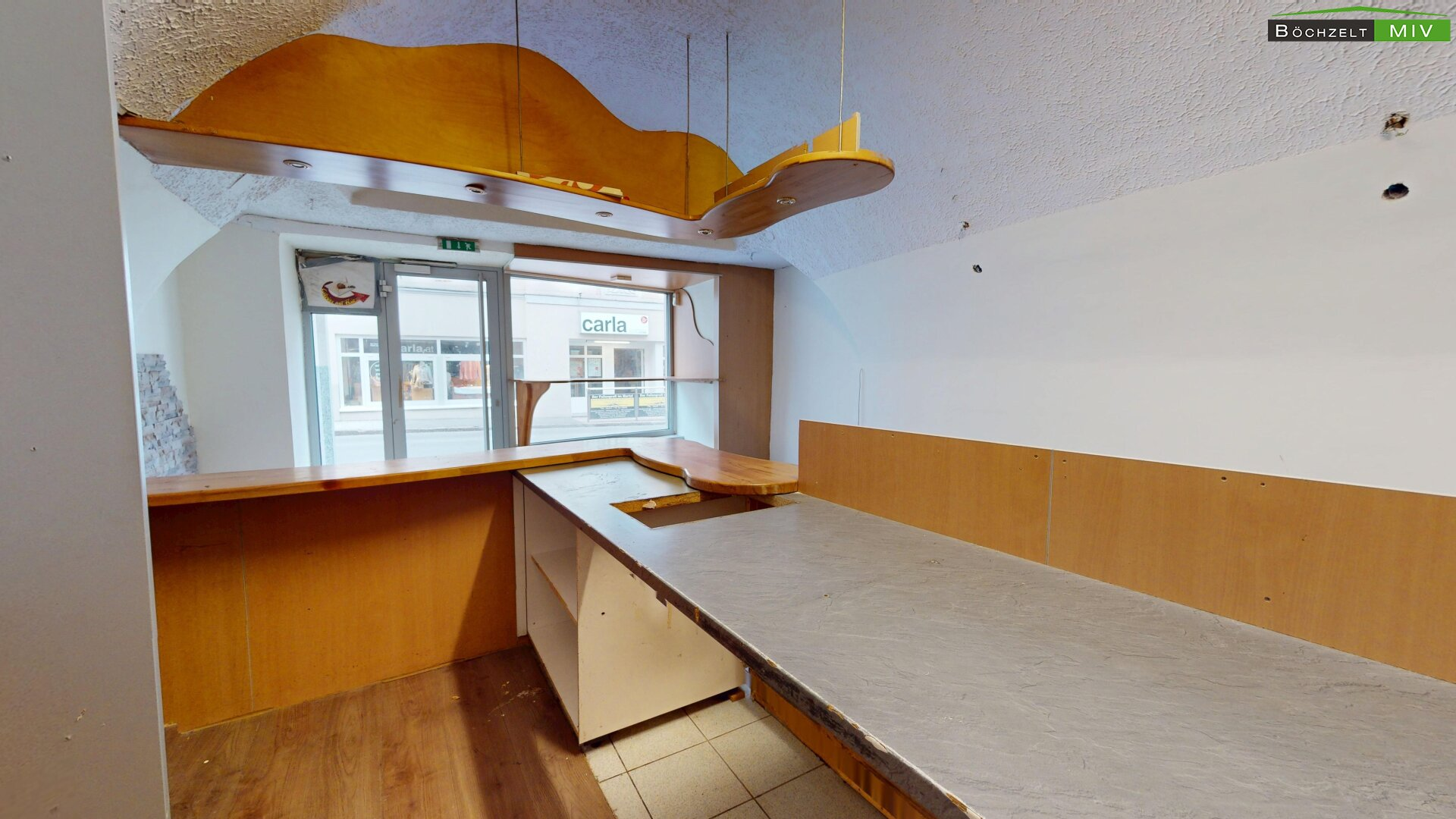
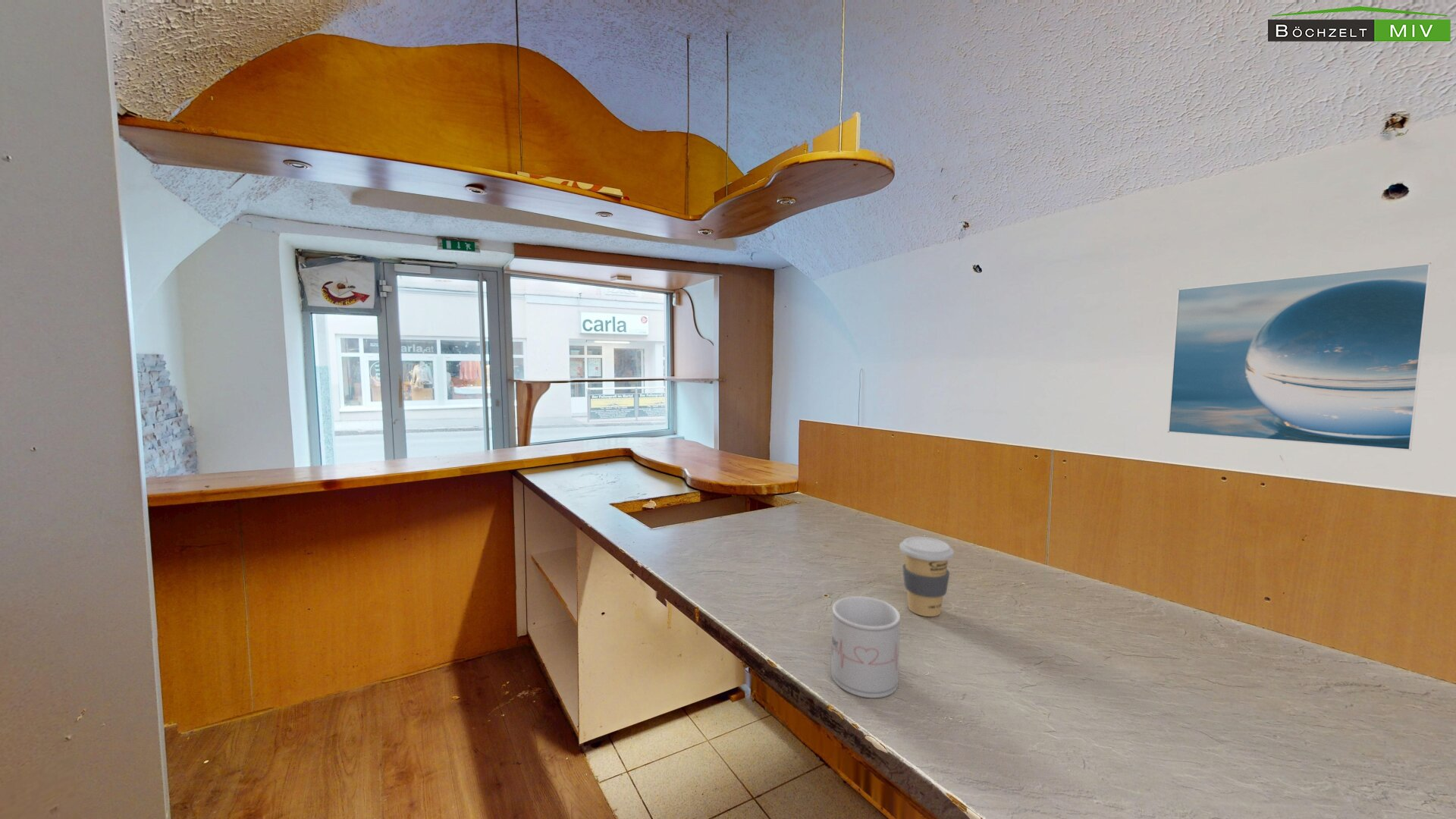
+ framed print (1280, 359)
+ mug (868, 636)
+ coffee cup (925, 576)
